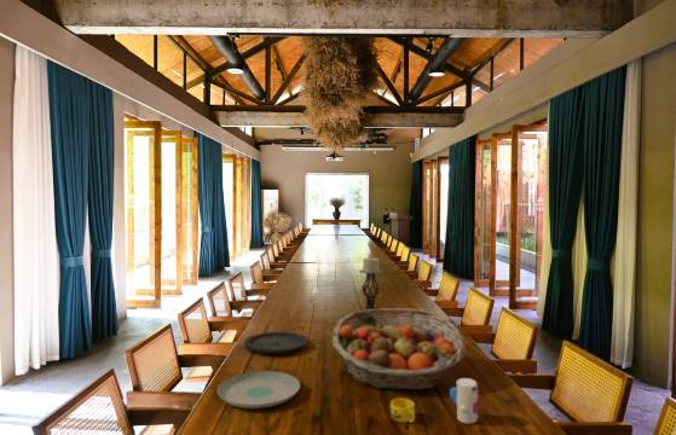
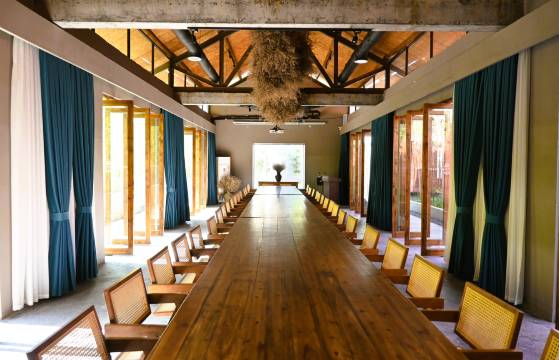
- candle holder (370, 289)
- plate (259, 389)
- plate (276, 342)
- fruit basket (397, 346)
- cup (404, 412)
- toy (463, 399)
